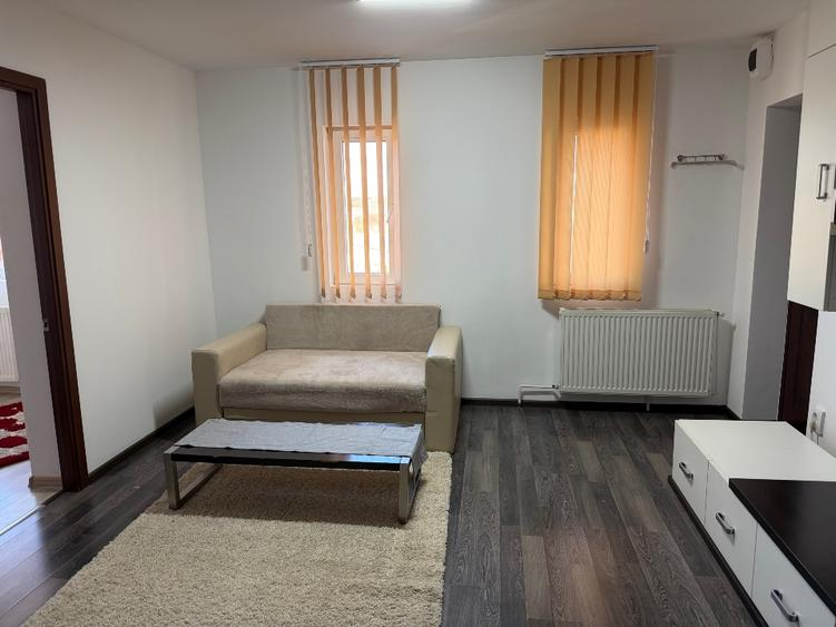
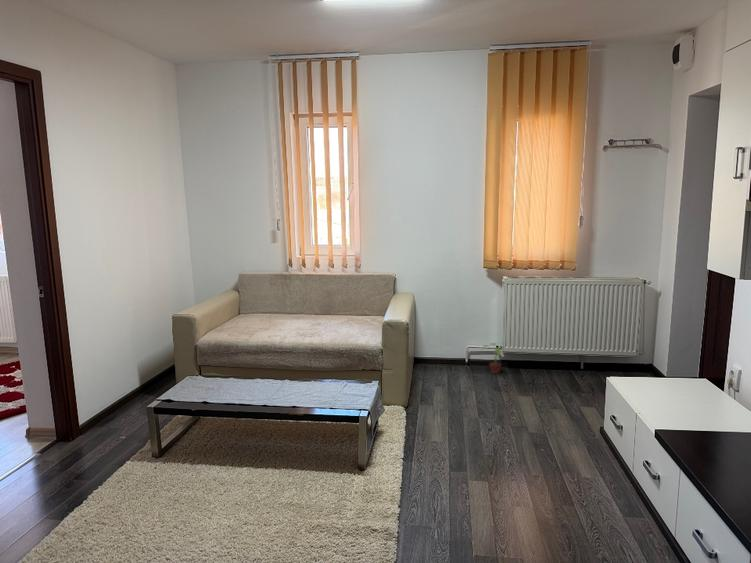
+ potted plant (494, 358)
